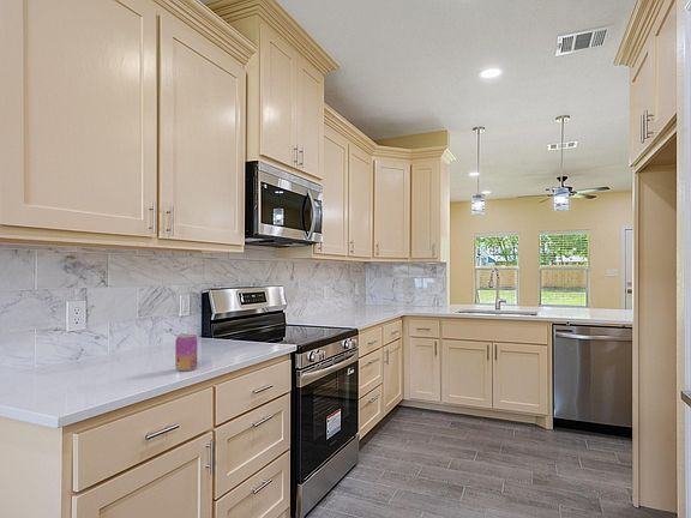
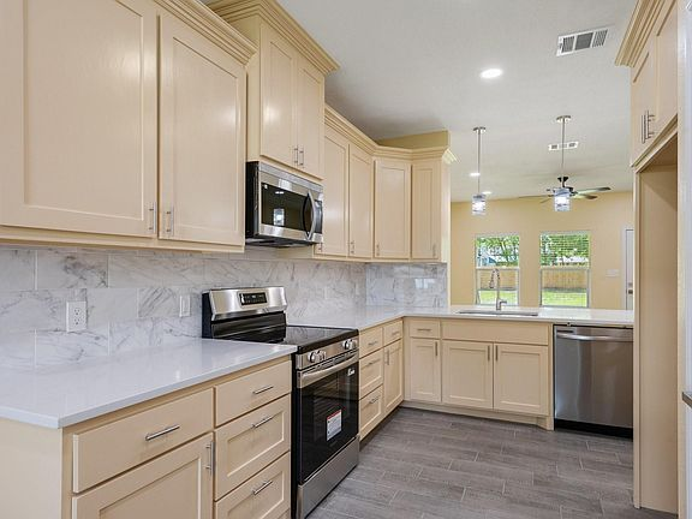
- beverage can (186, 351)
